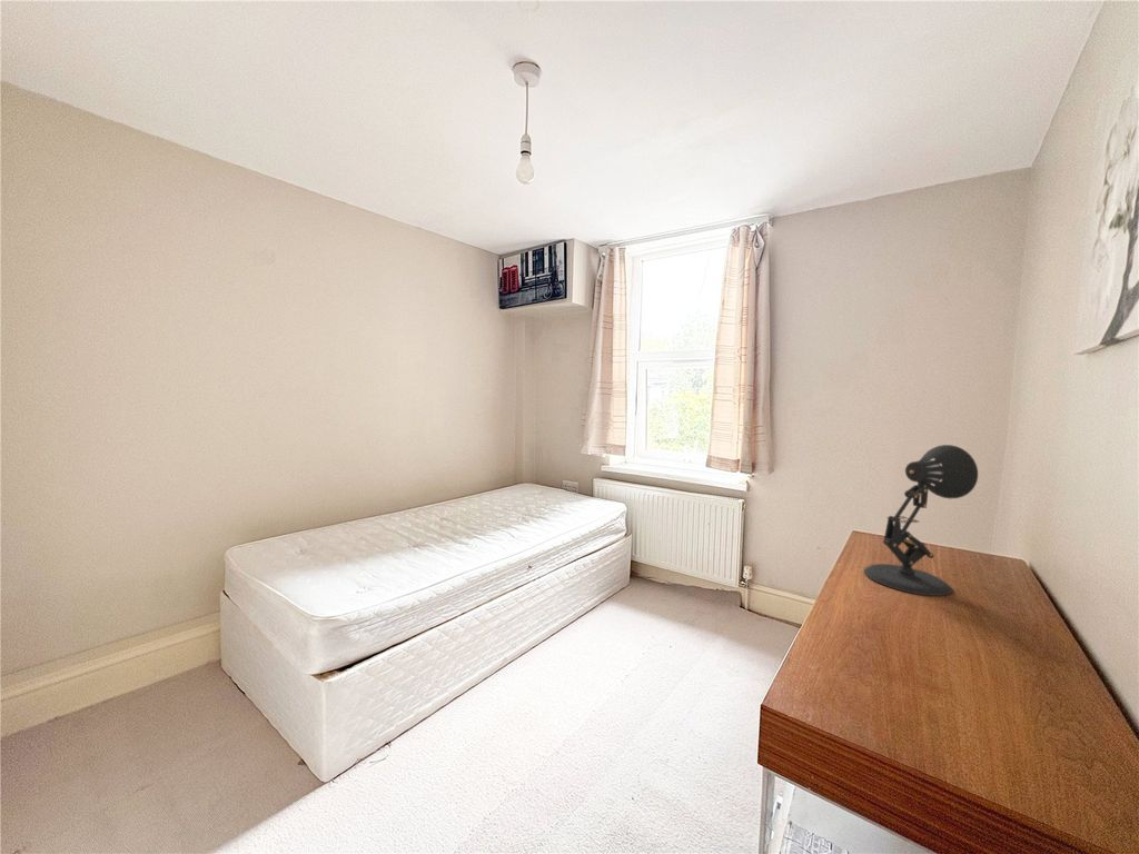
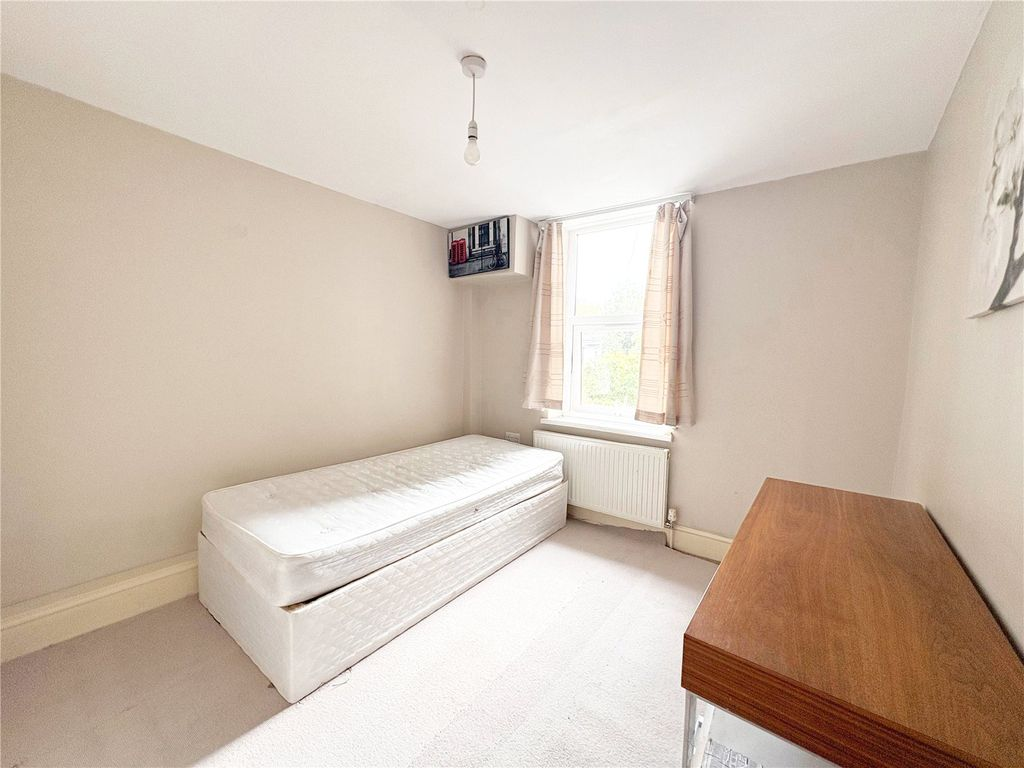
- desk lamp (913, 513)
